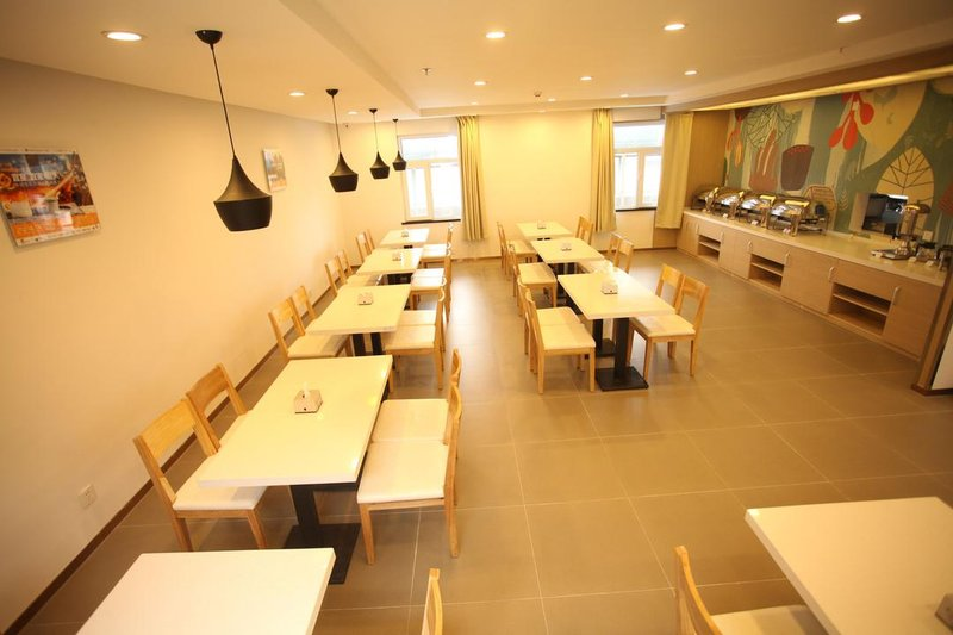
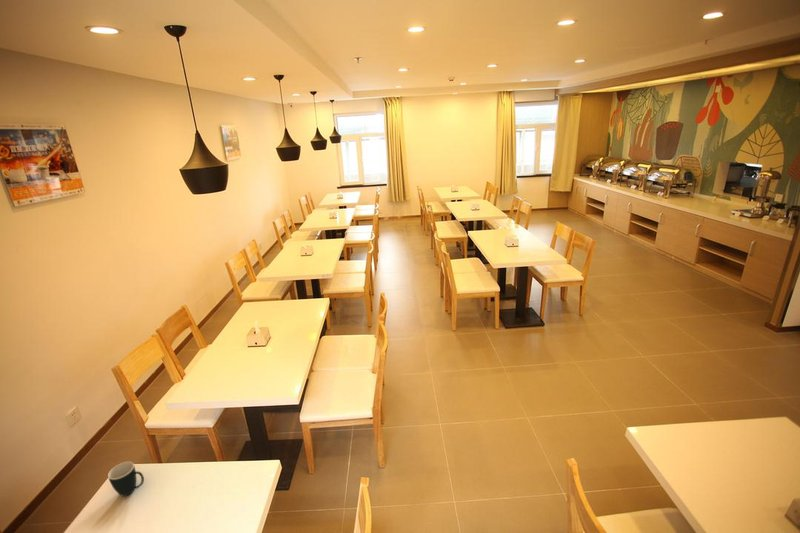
+ mug (128, 480)
